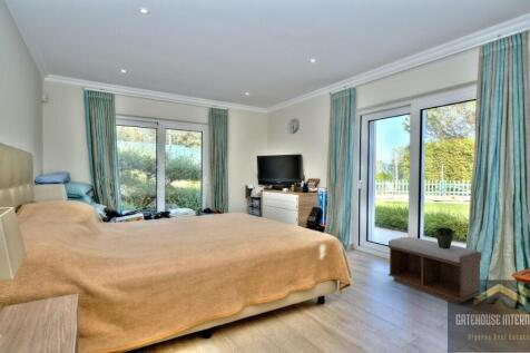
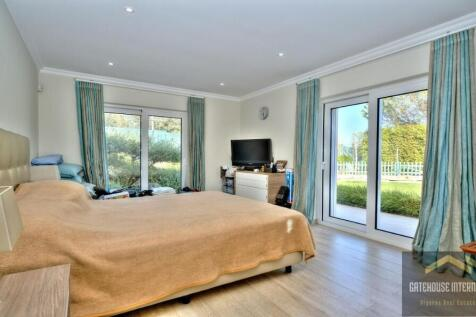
- bench (431, 265)
- potted plant (444, 228)
